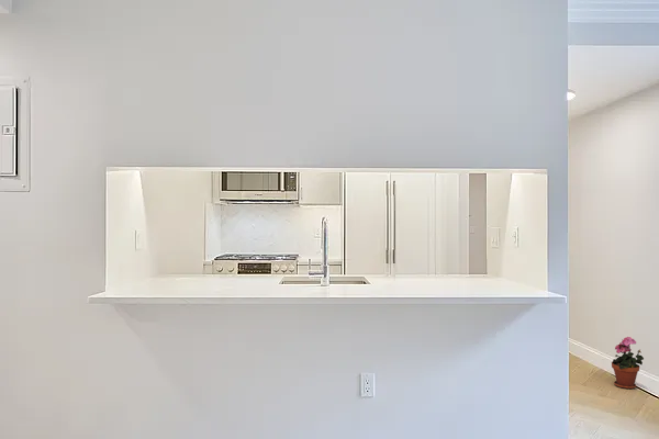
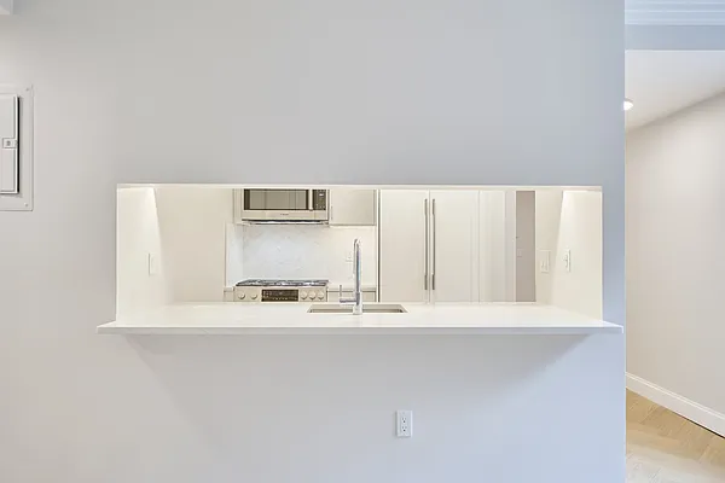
- potted plant (626, 361)
